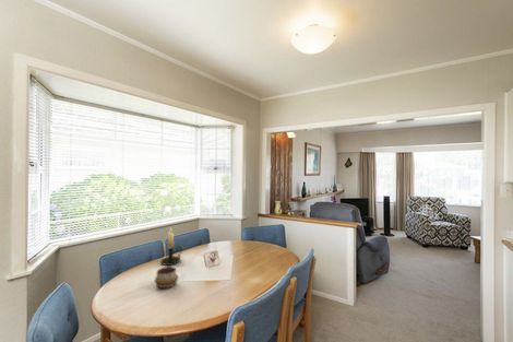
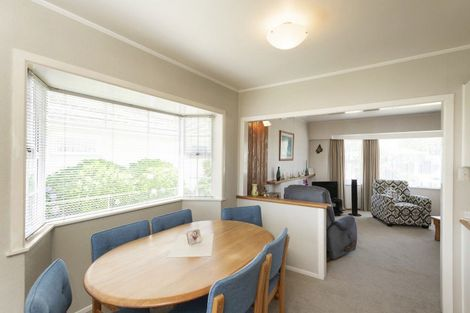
- decorative bowl (166, 278)
- candle holder (172, 244)
